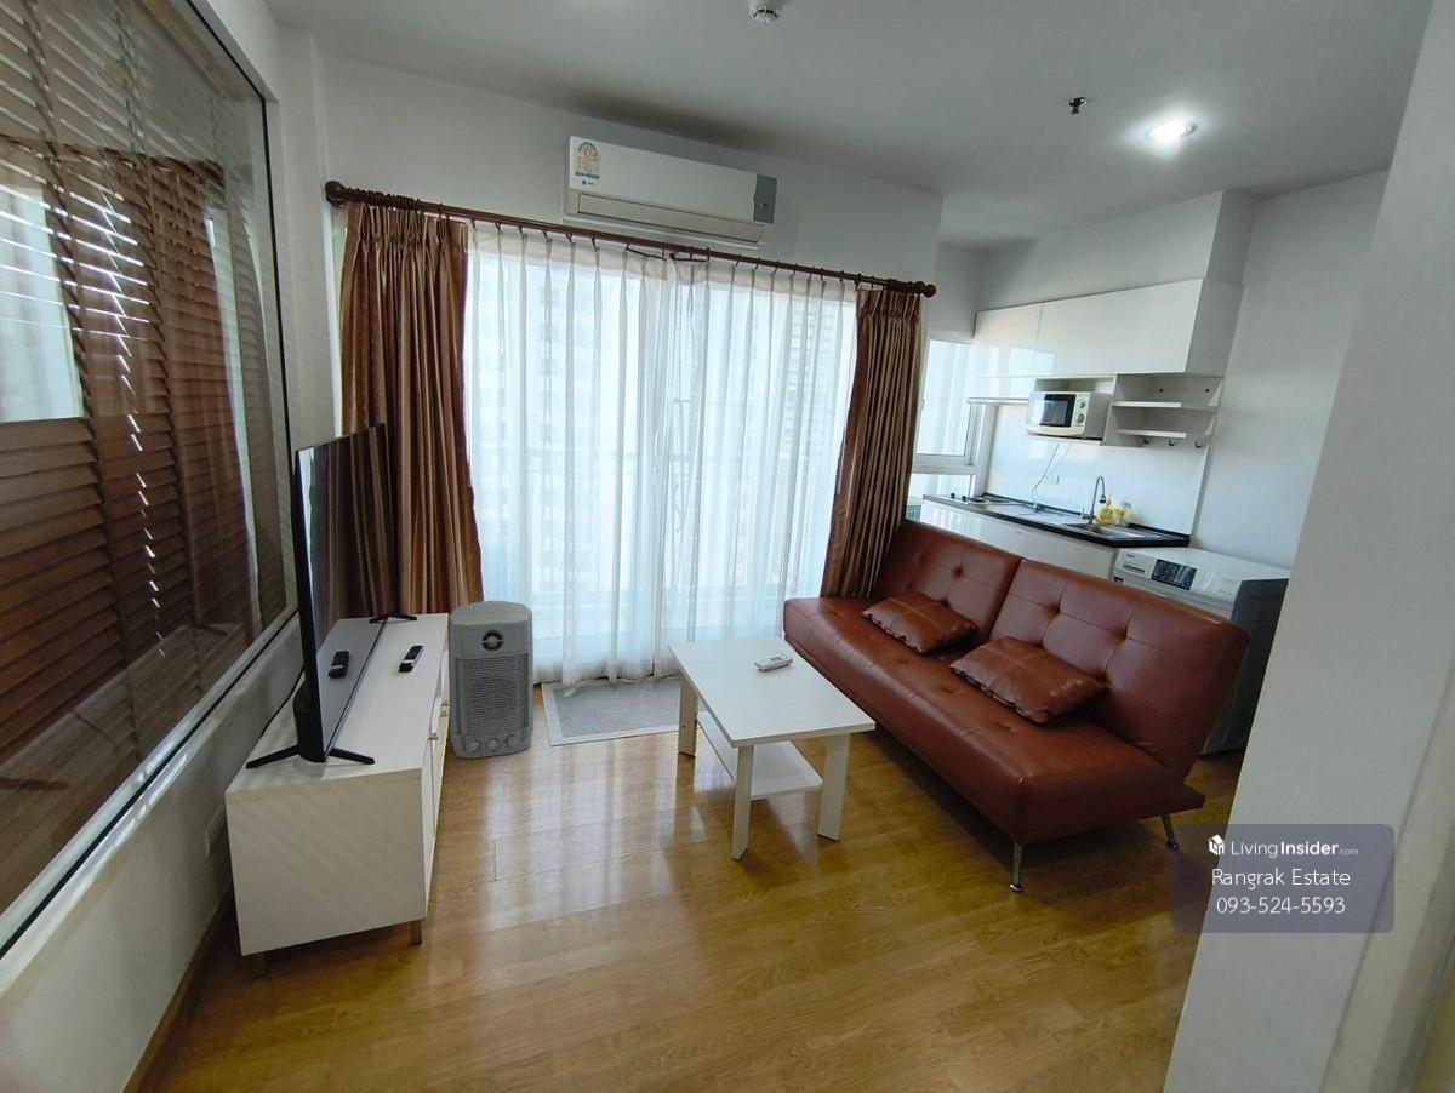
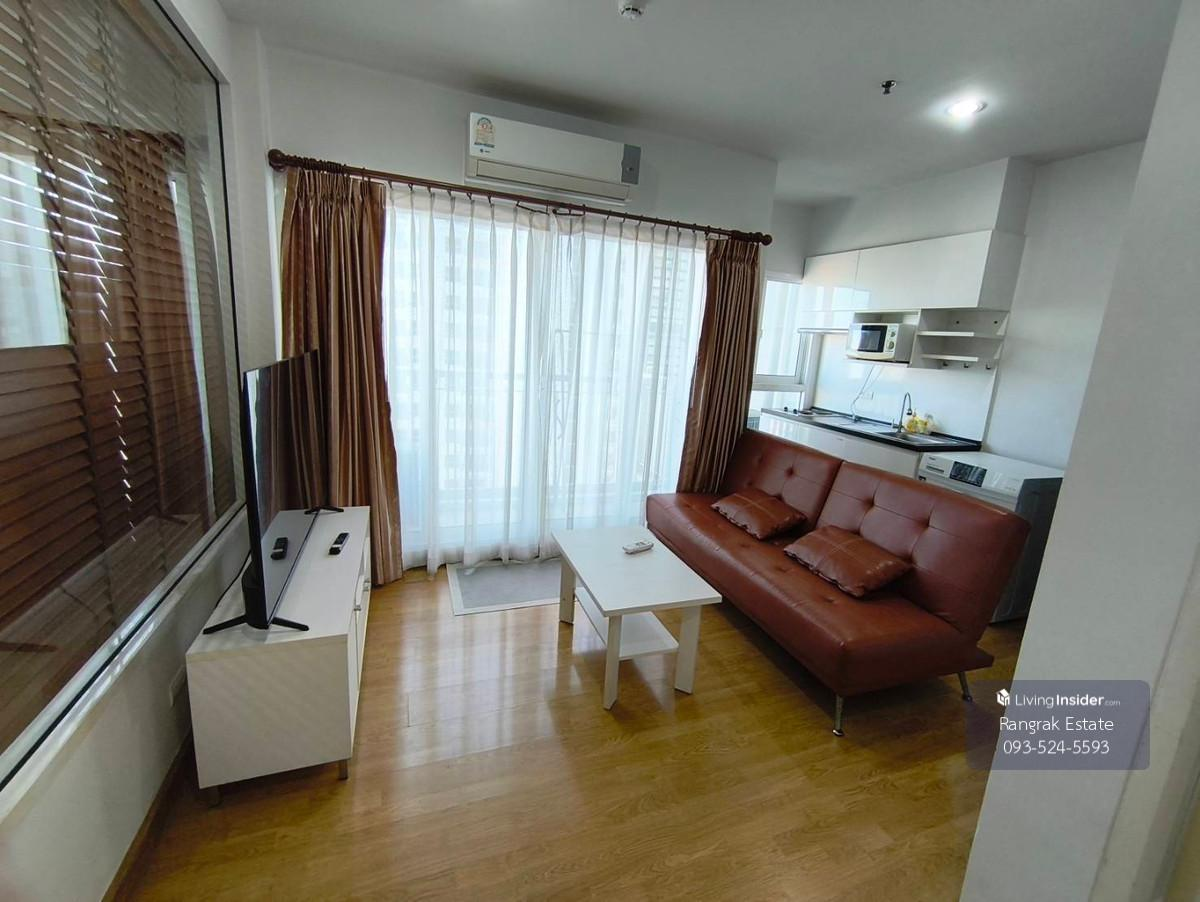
- air purifier (491, 674)
